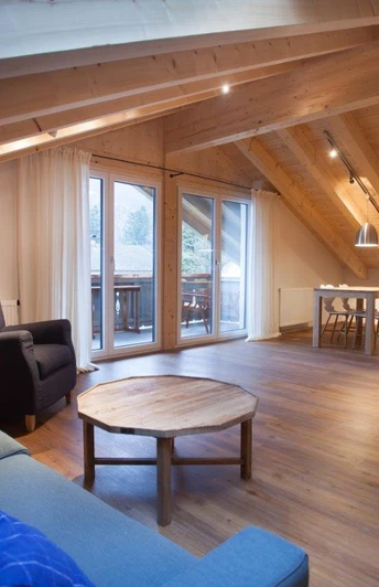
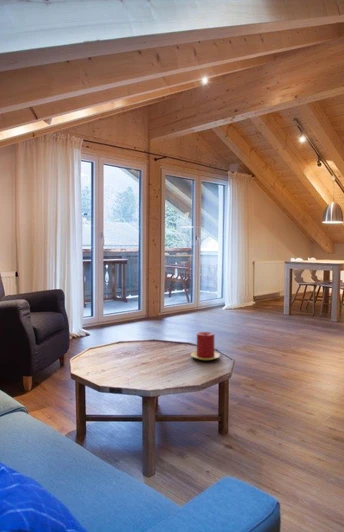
+ candle (205, 345)
